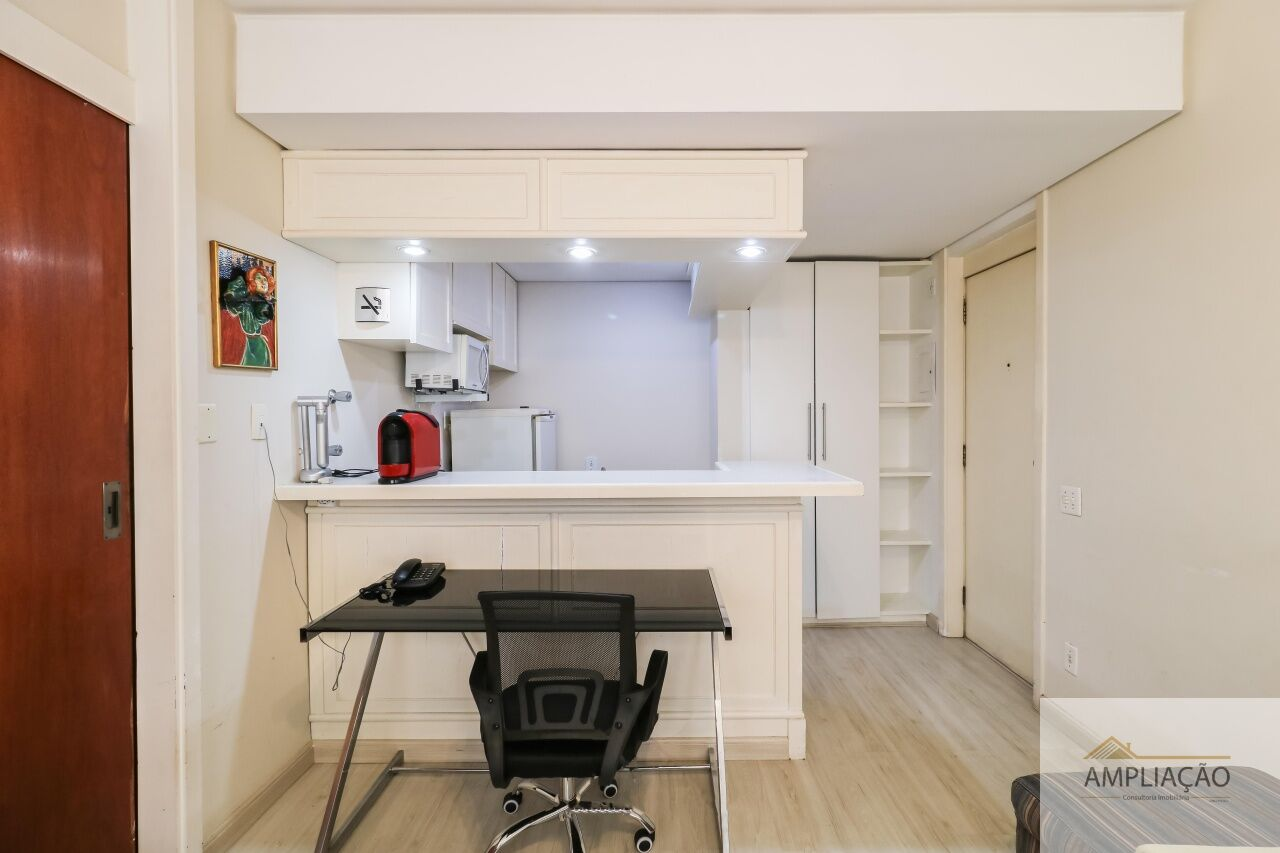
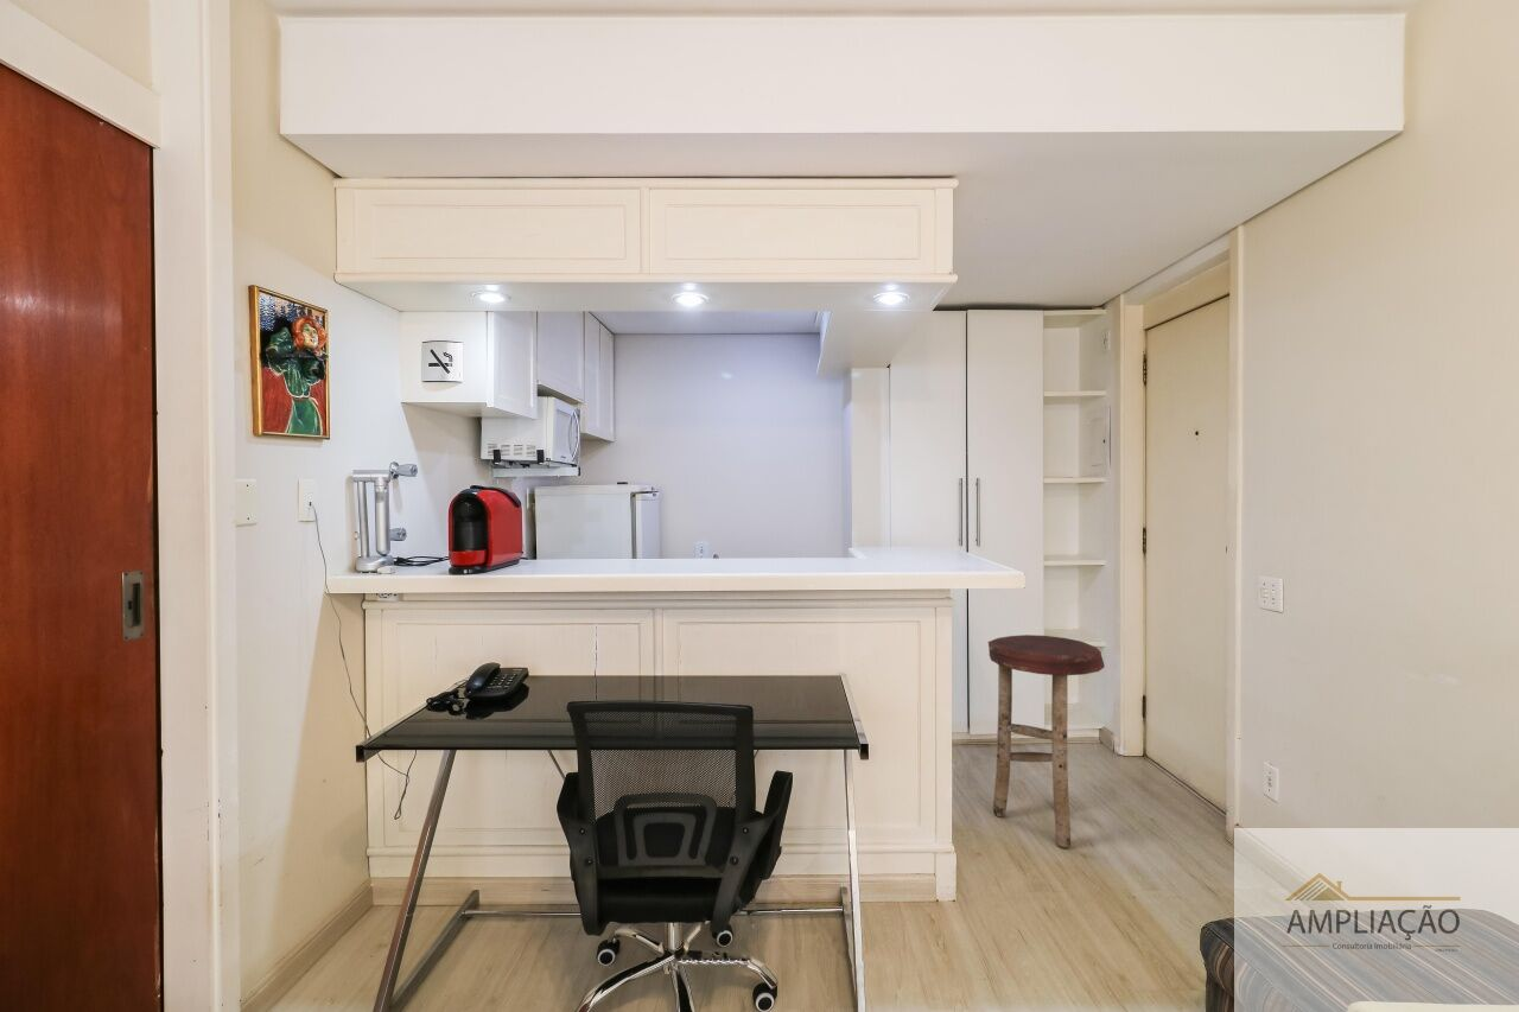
+ stool (1043, 733)
